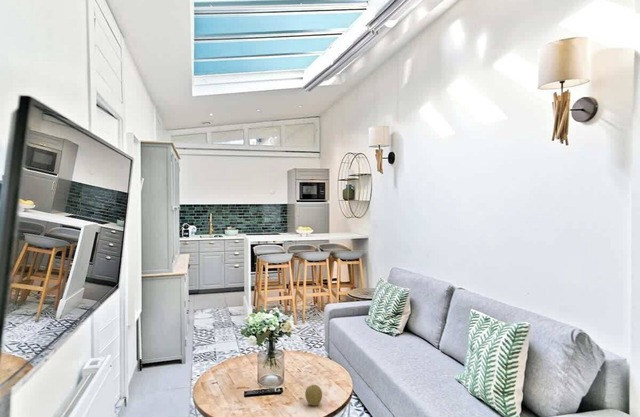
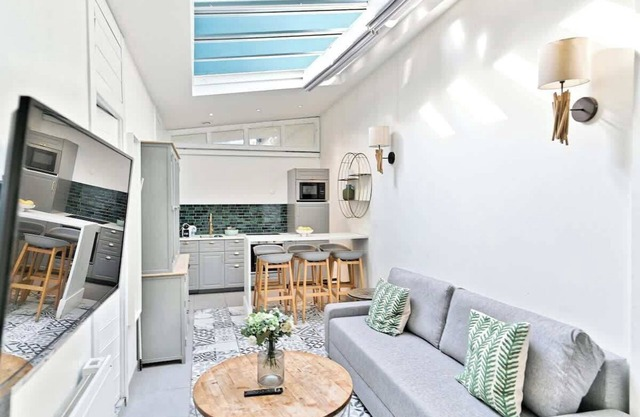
- fruit (313, 394)
